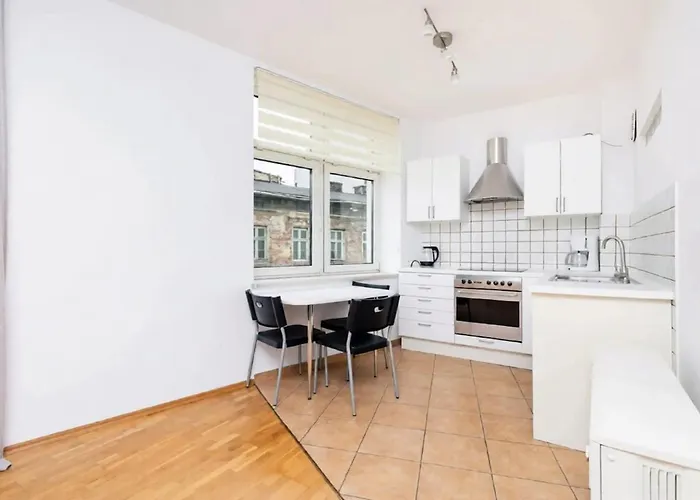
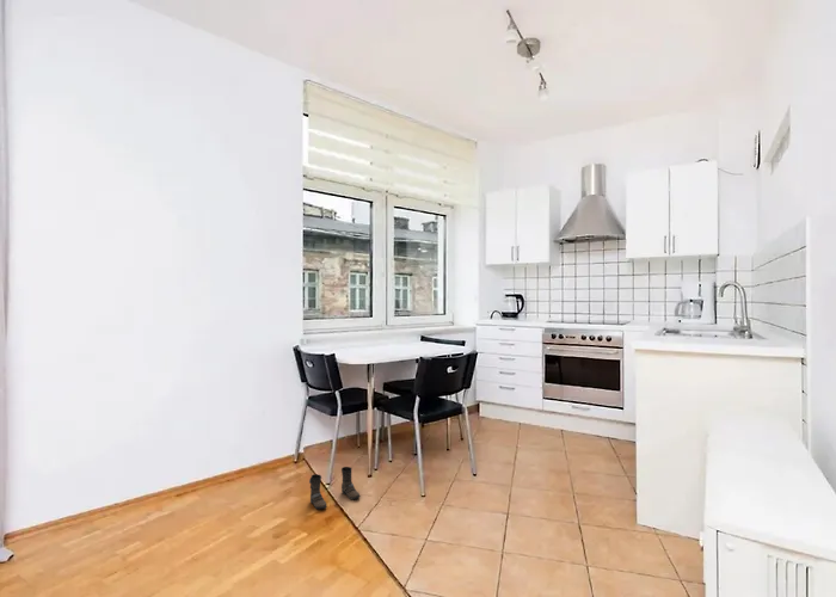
+ boots (342, 487)
